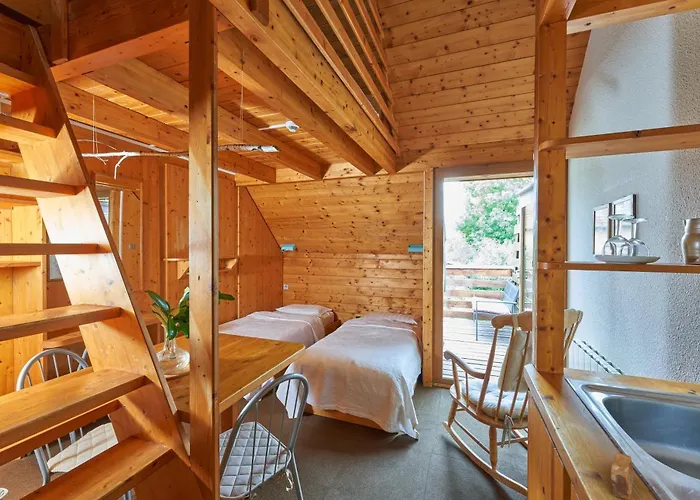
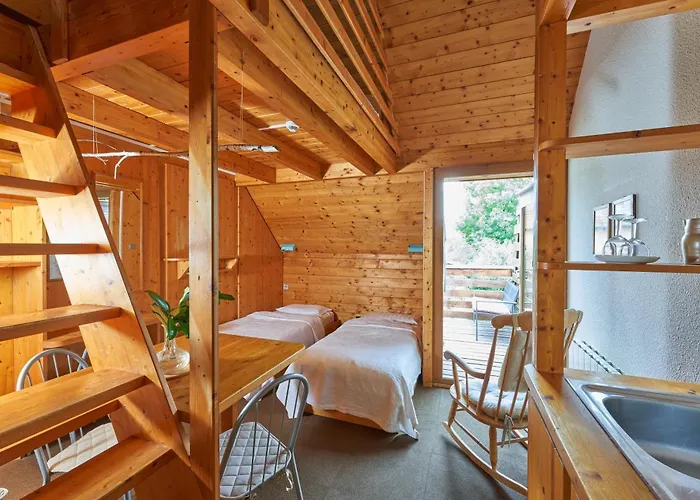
- soap bar (622, 474)
